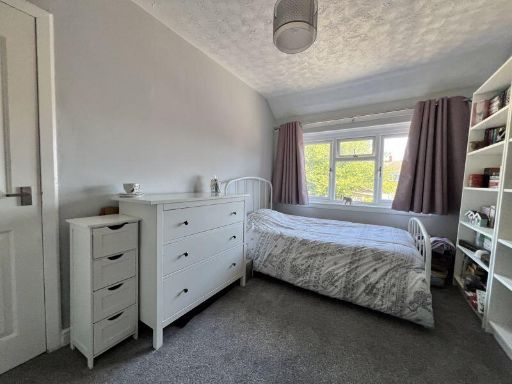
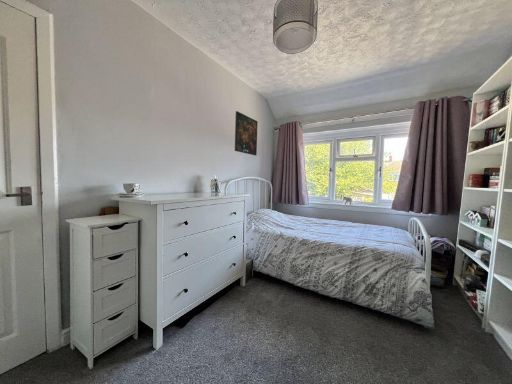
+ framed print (246, 135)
